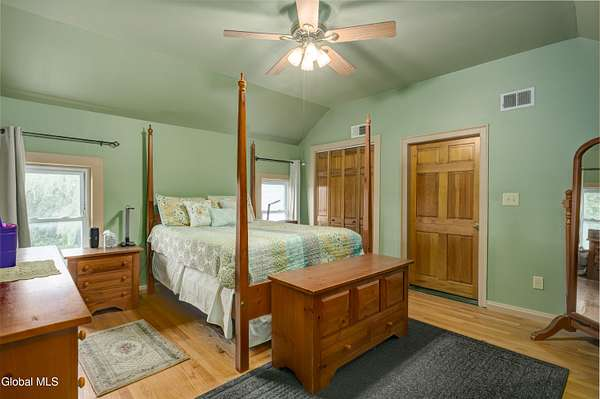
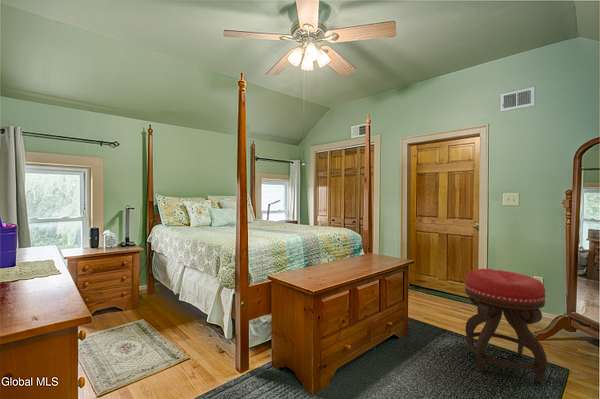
+ stool (500, 318)
